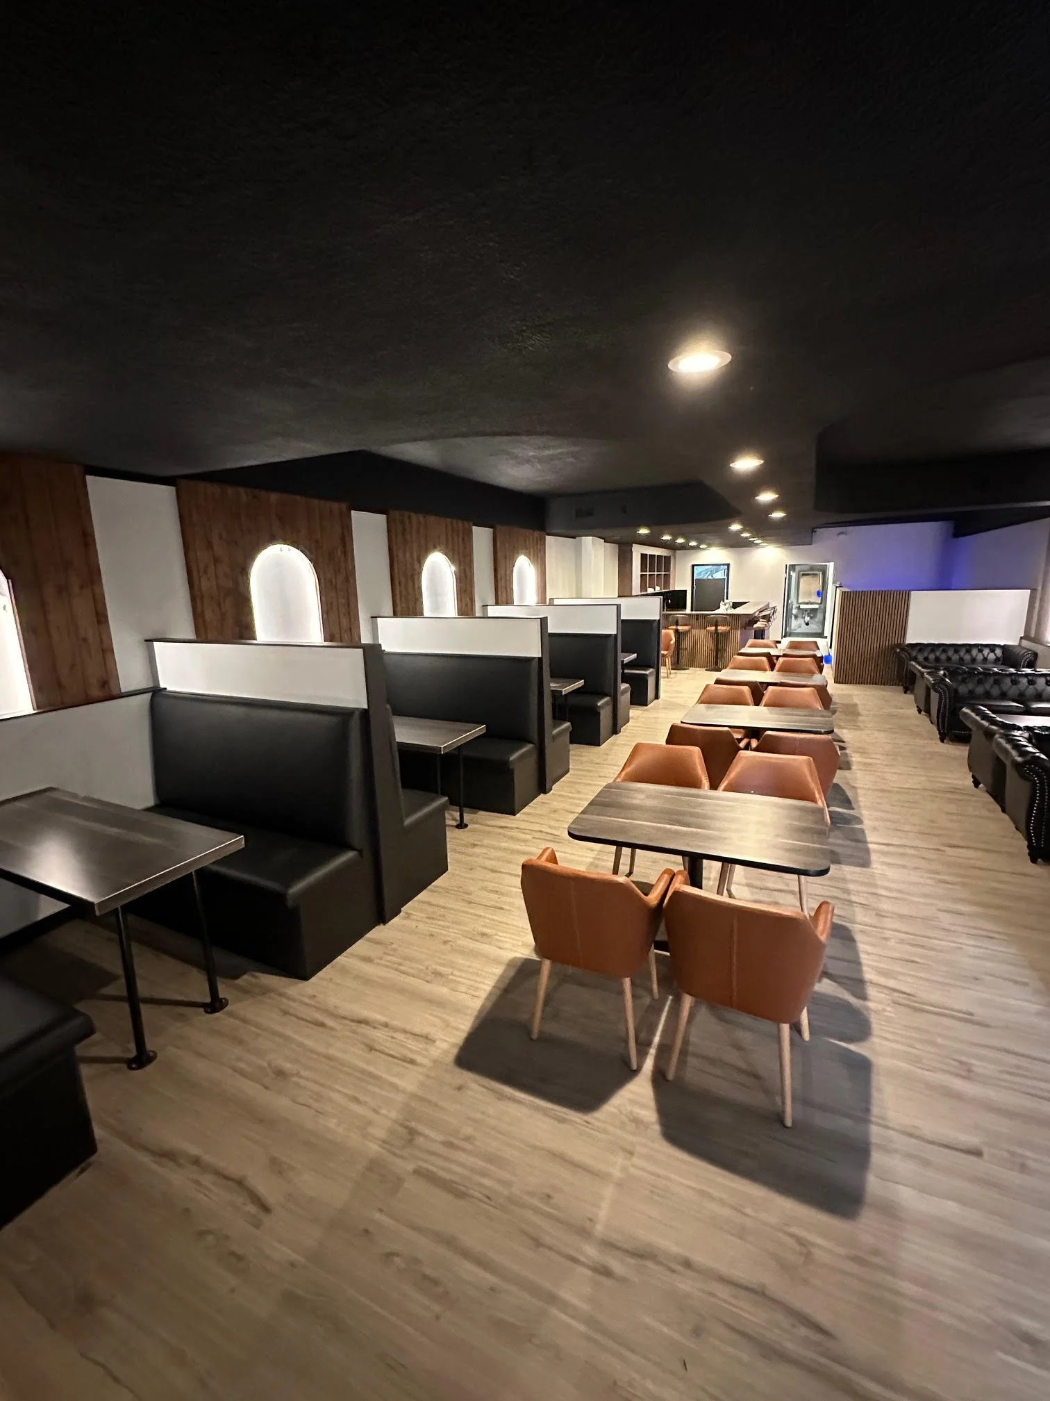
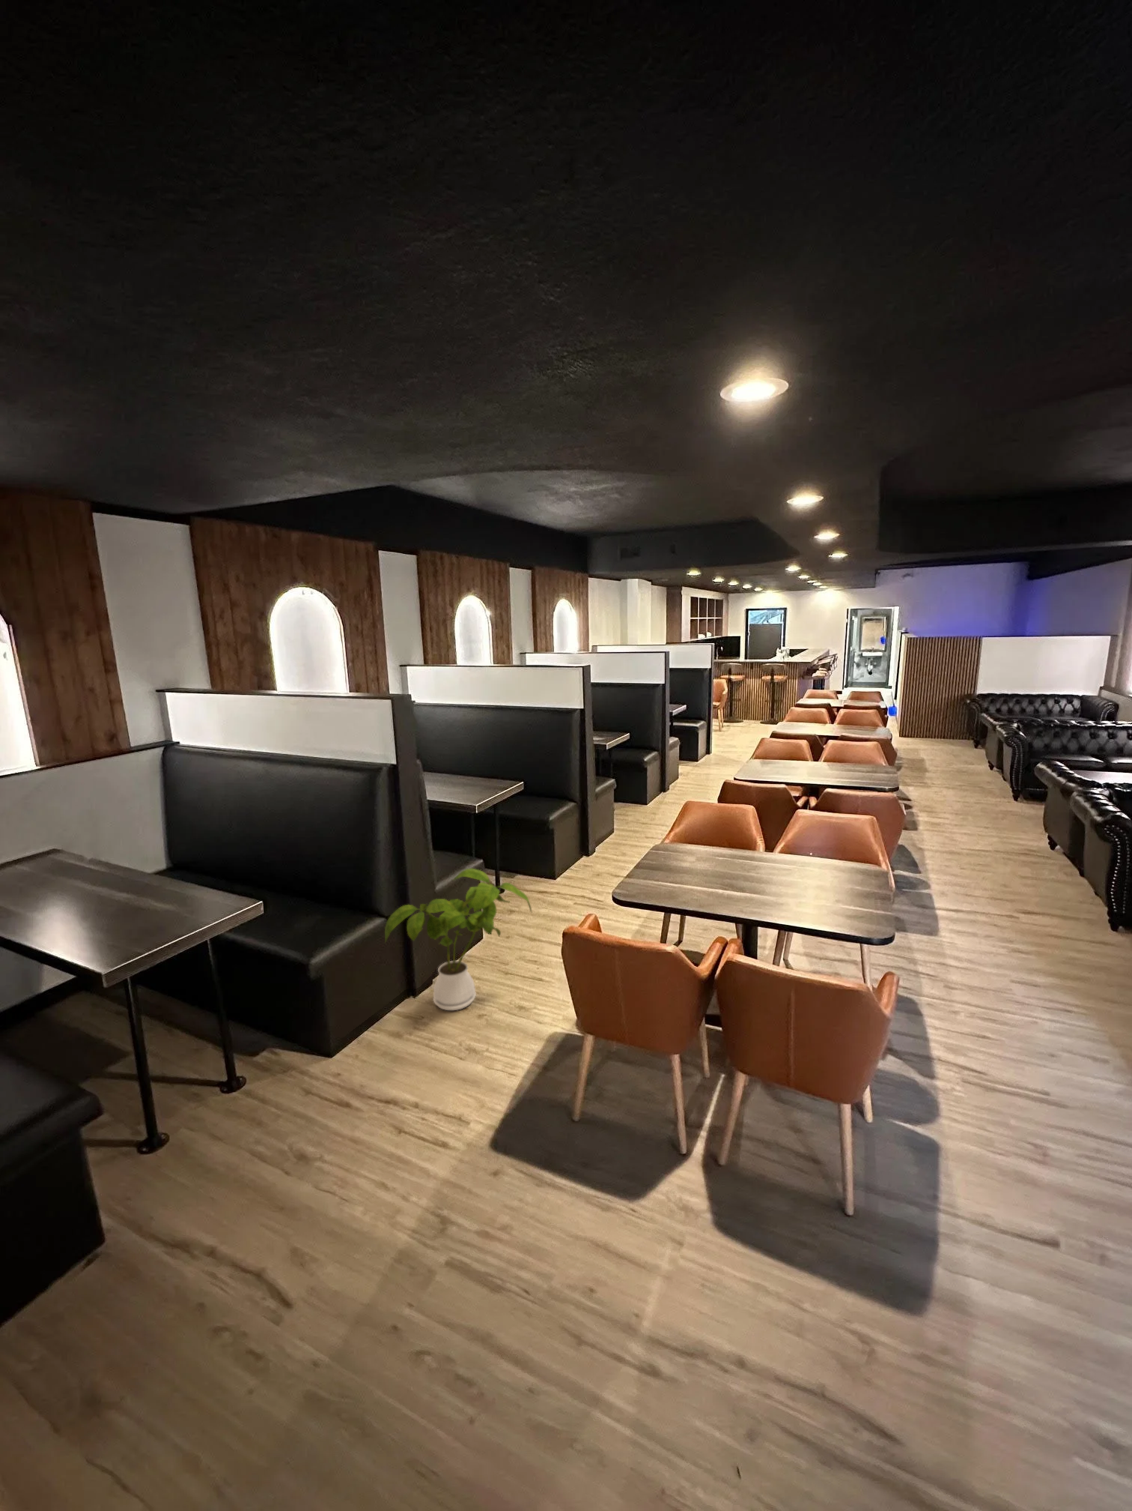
+ house plant (473, 936)
